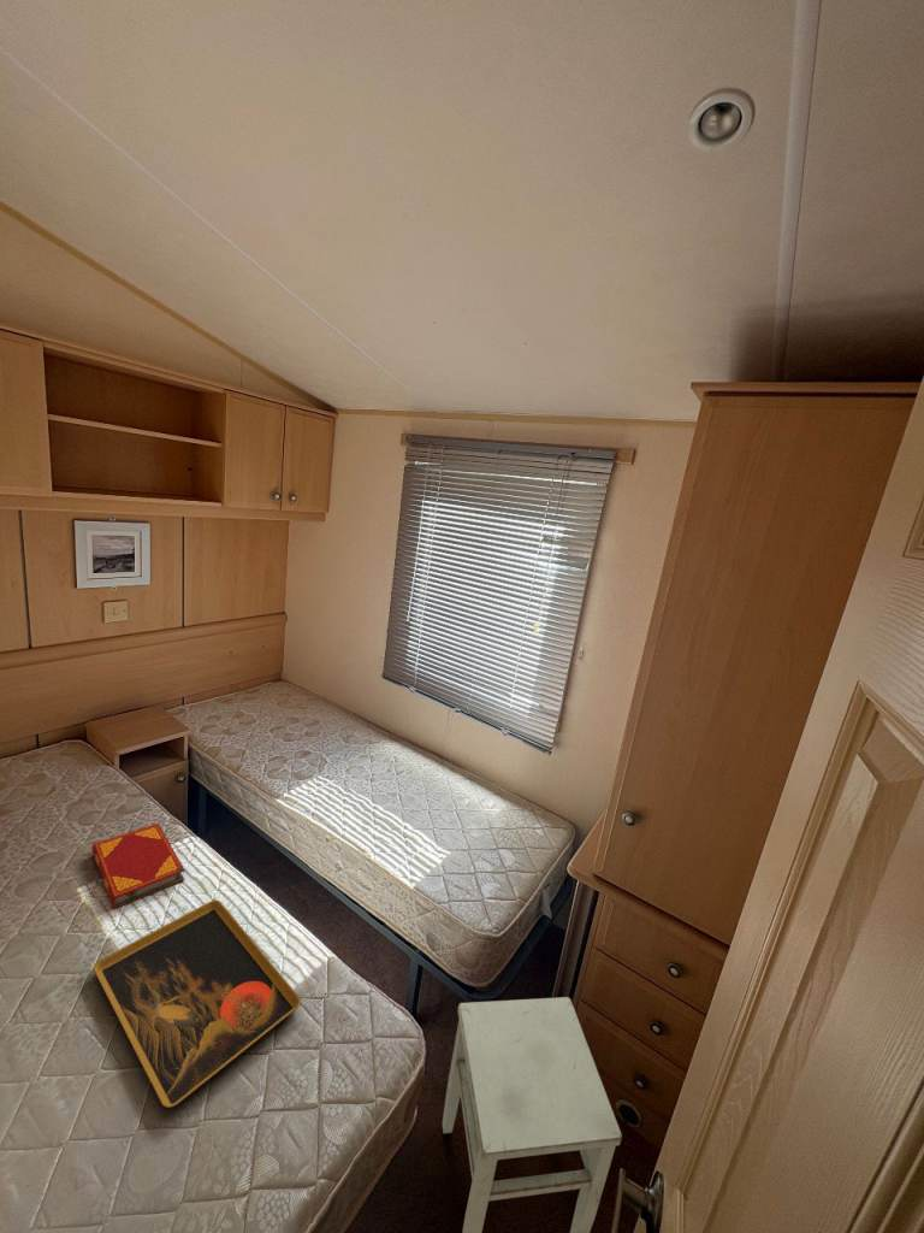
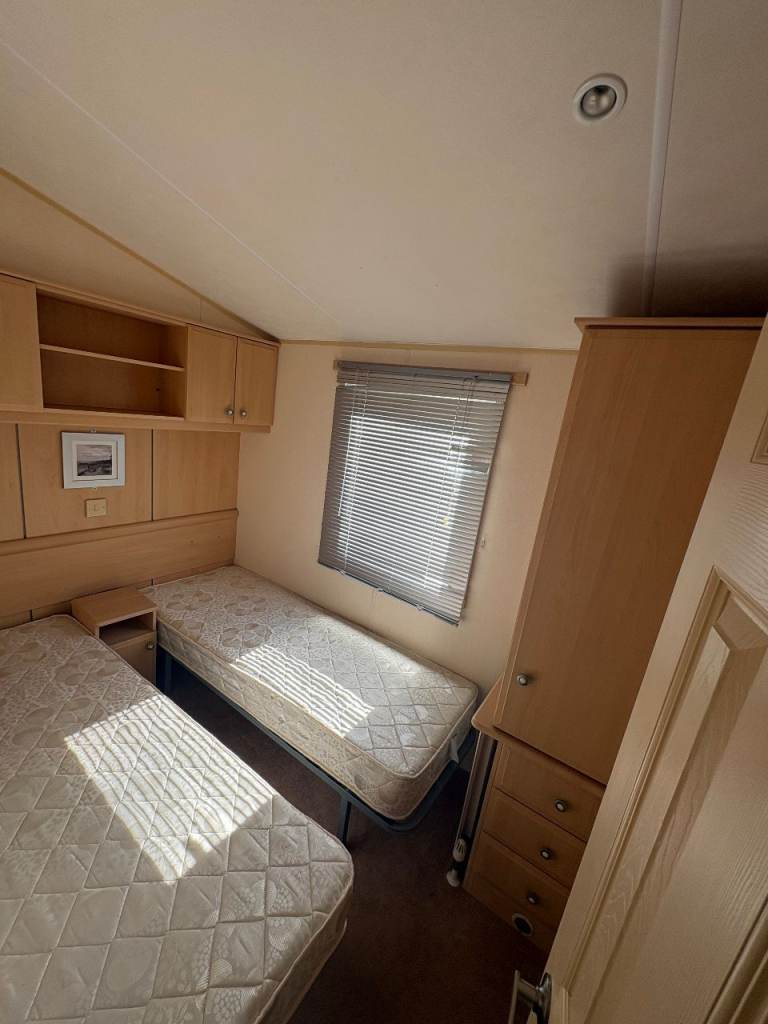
- decorative tray (196, 987)
- hardback book (137, 861)
- stool (517, 1127)
